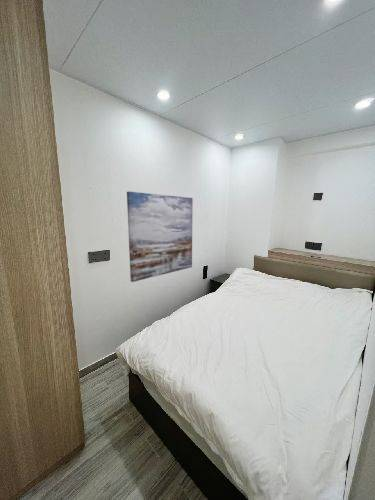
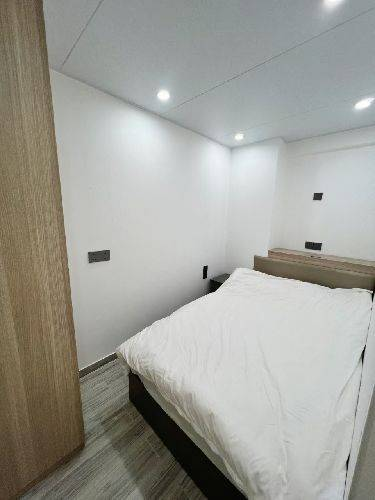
- wall art (164, 235)
